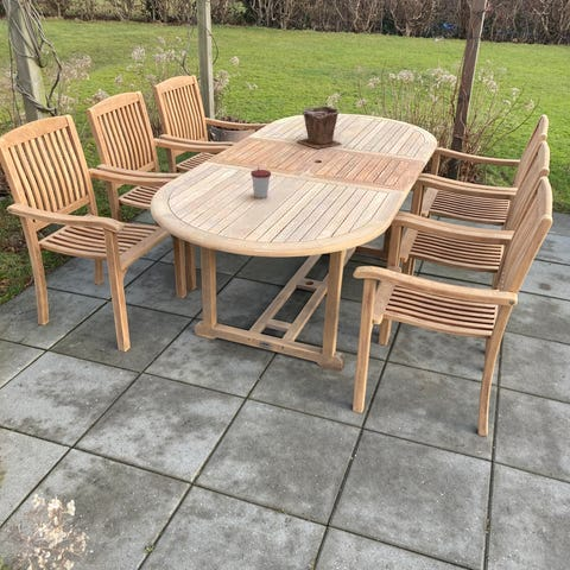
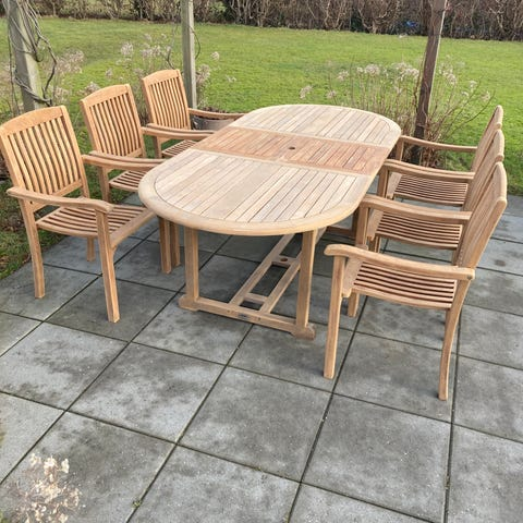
- cup (260, 180)
- plant pot (319, 125)
